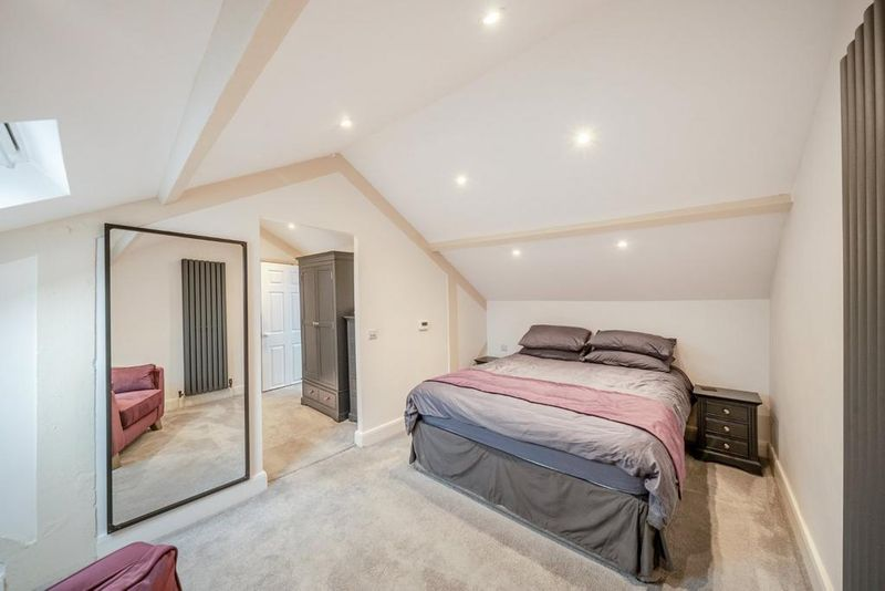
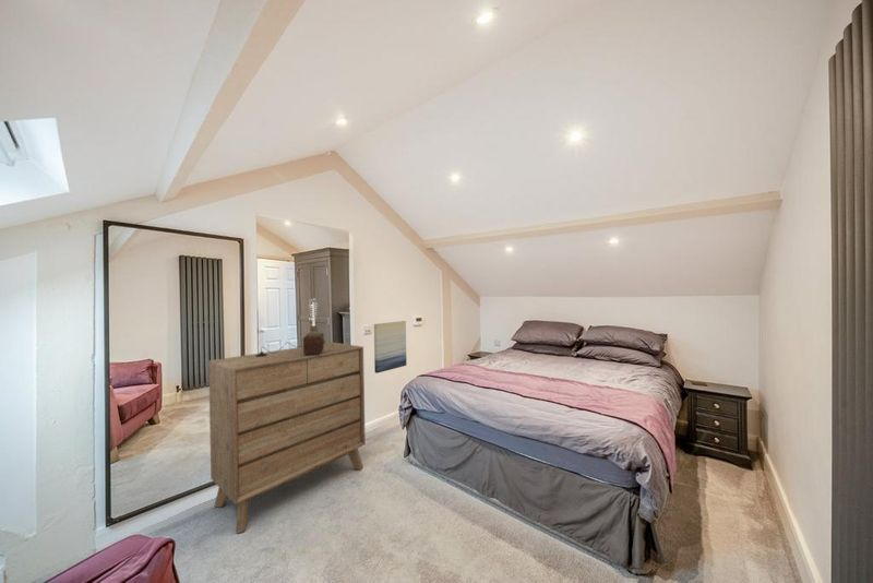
+ wall art (391, 345)
+ table lamp (288, 342)
+ dresser (294, 418)
